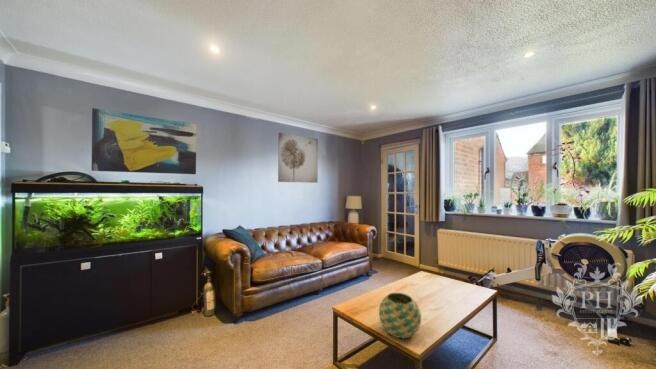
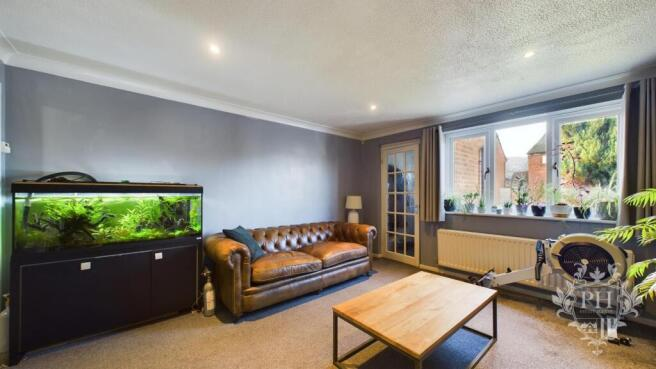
- wall art (299, 159)
- wall art (149, 145)
- decorative ball (399, 314)
